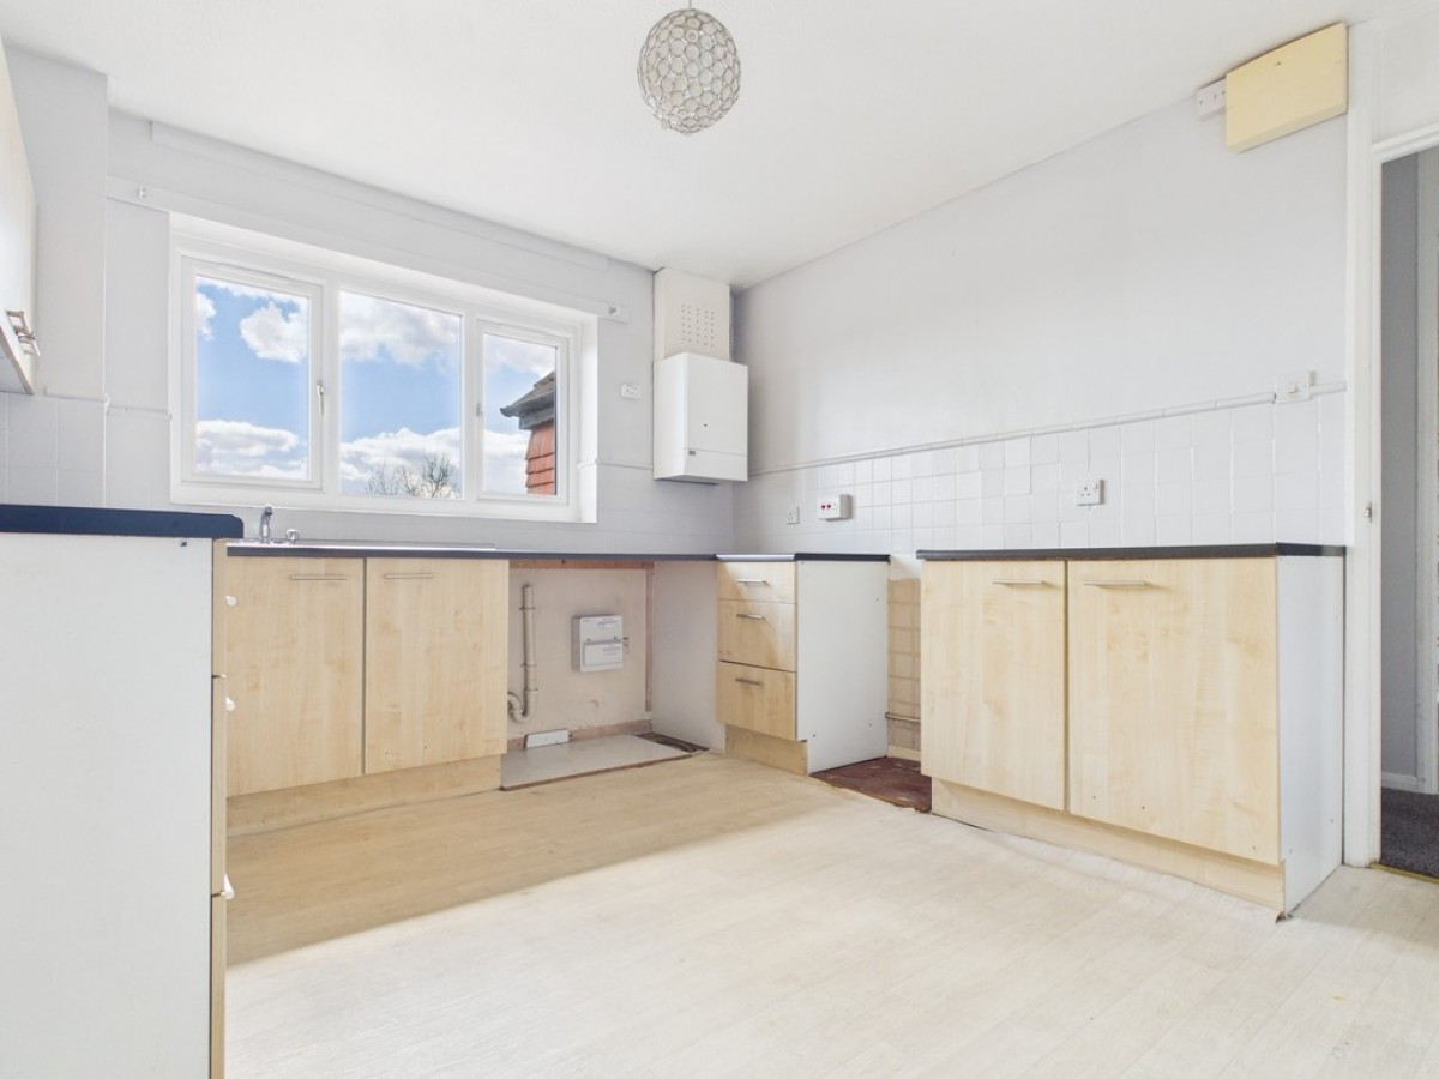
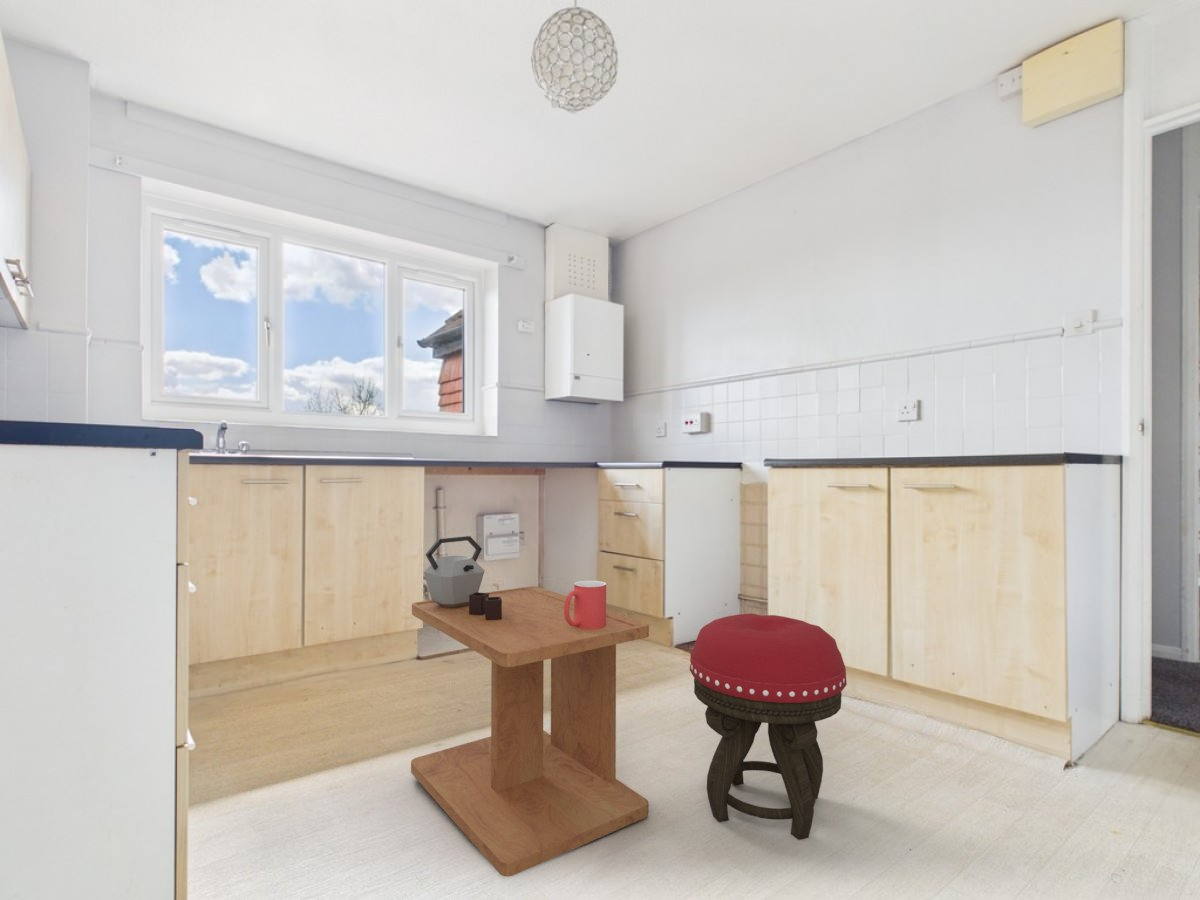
+ stool (765, 715)
+ side table (522, 704)
+ kettle (468, 573)
+ mug (583, 603)
